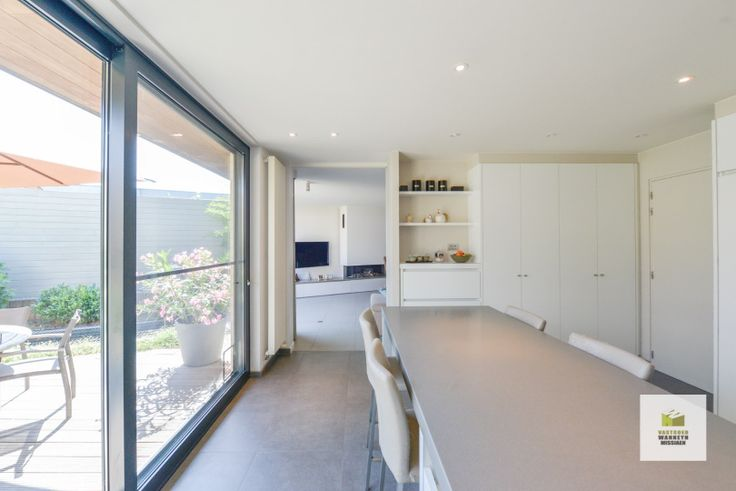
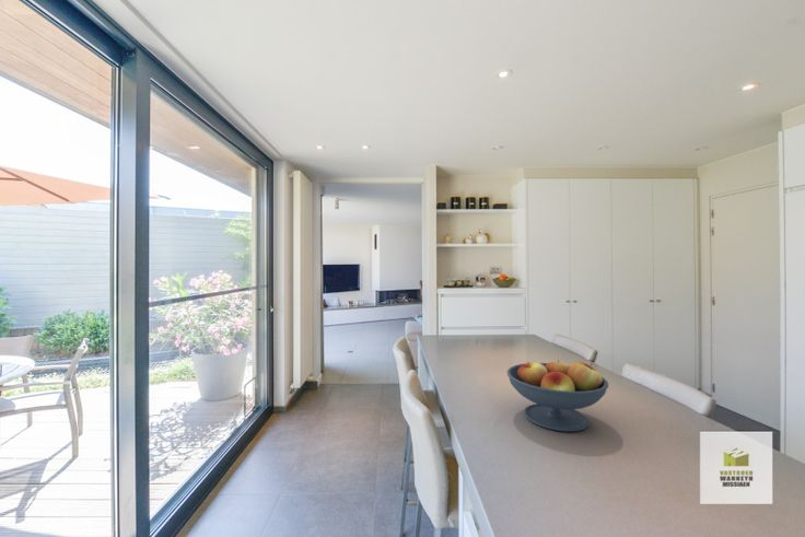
+ fruit bowl (555, 388)
